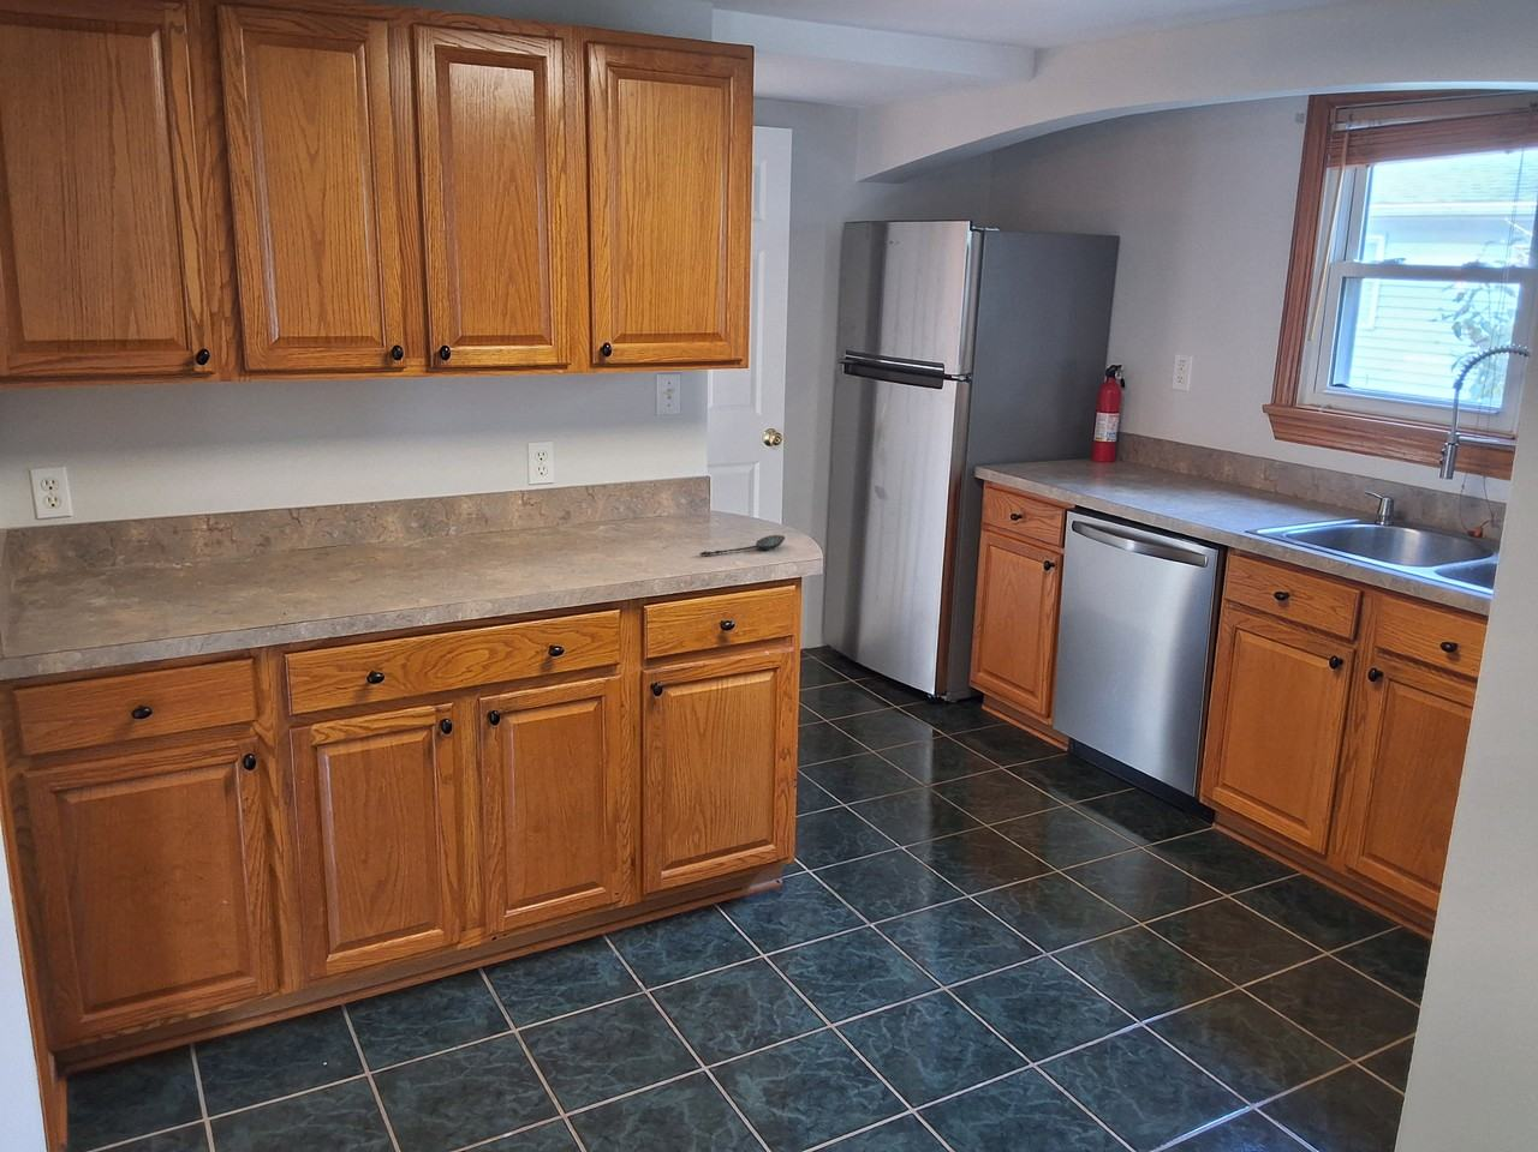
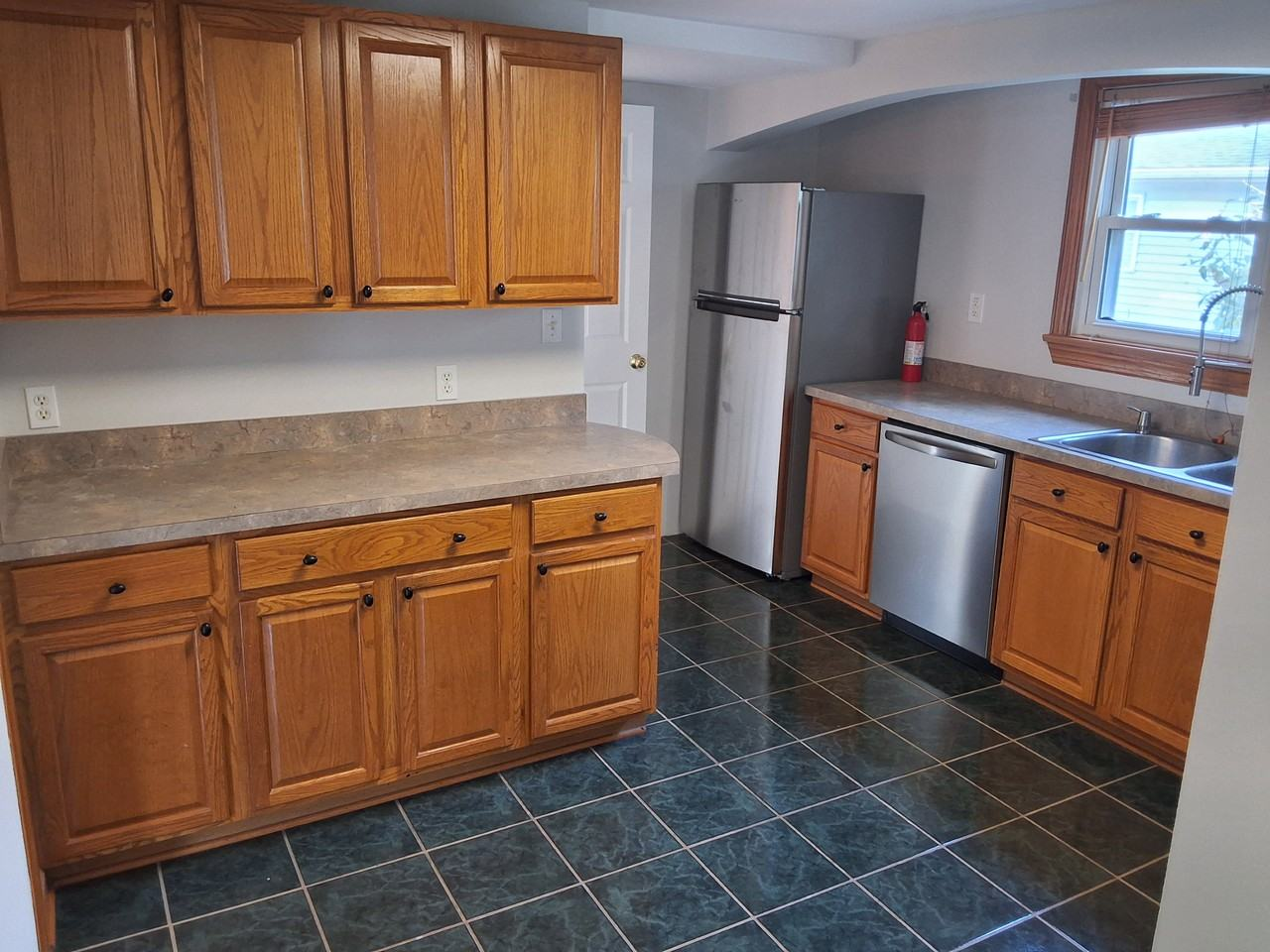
- spoon (744, 547)
